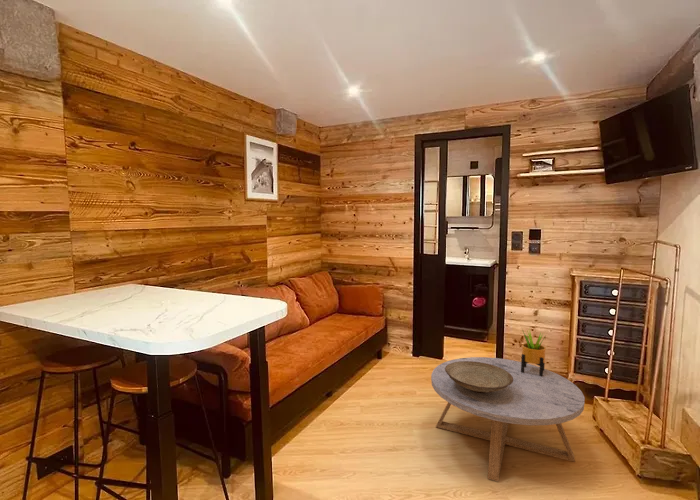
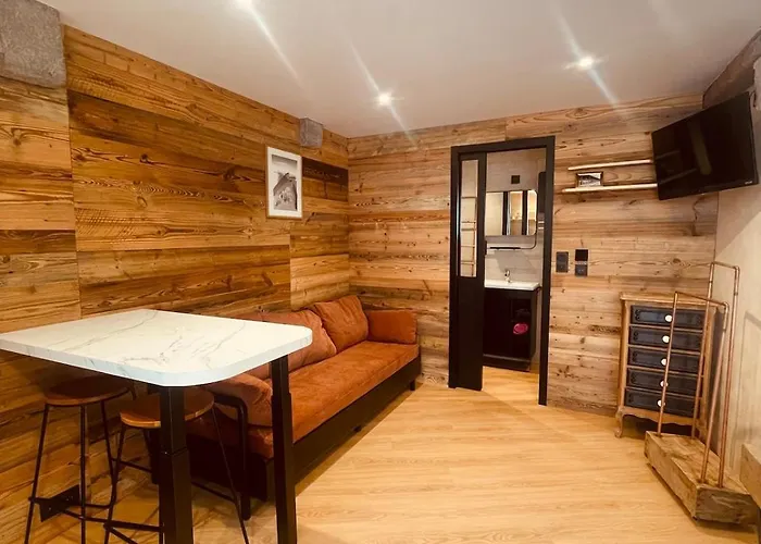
- coffee table (501, 411)
- potted plant (533, 349)
- decorative bowl (477, 380)
